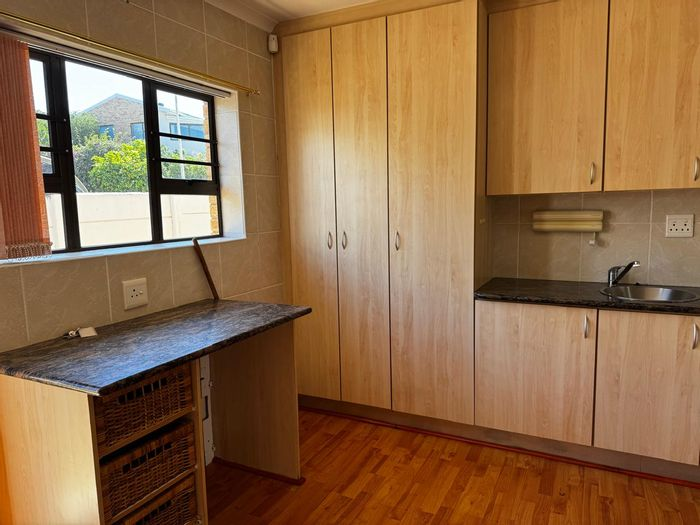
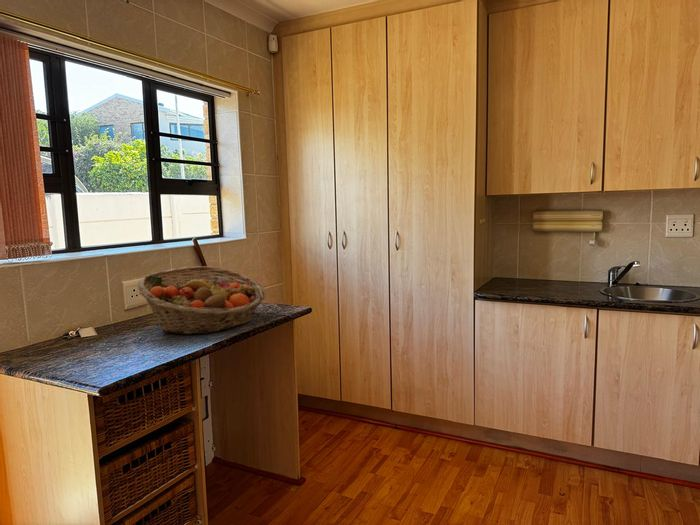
+ fruit basket (204, 297)
